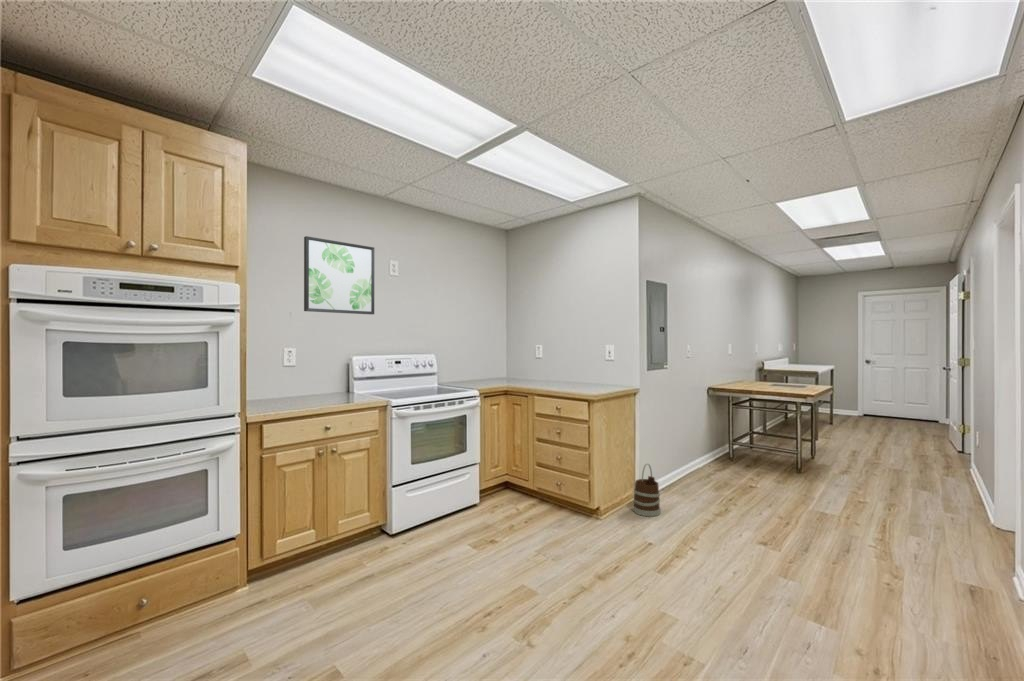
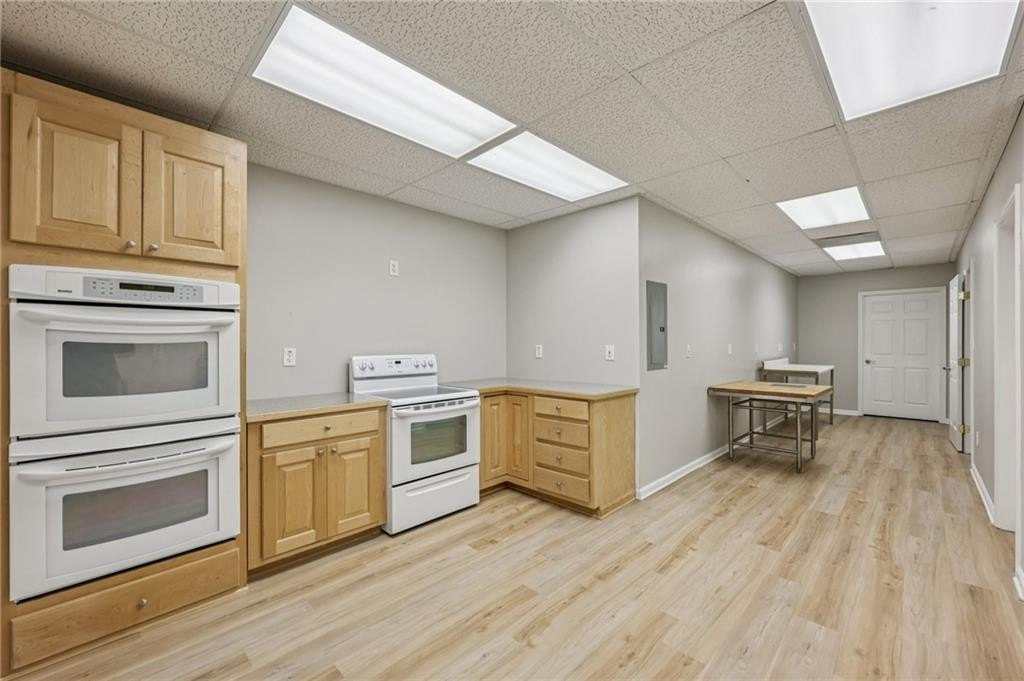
- wall art (341, 277)
- wooden bucket (646, 487)
